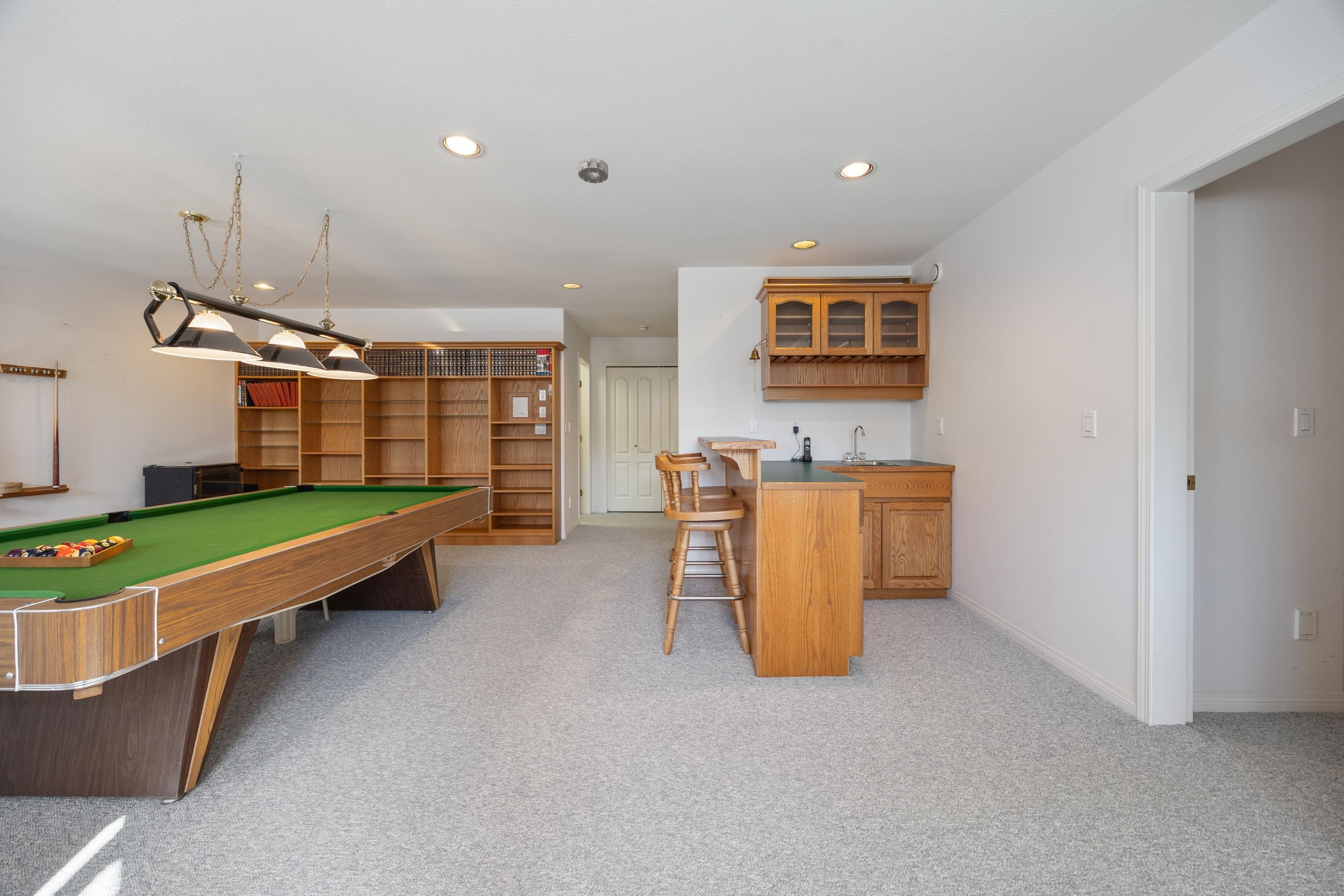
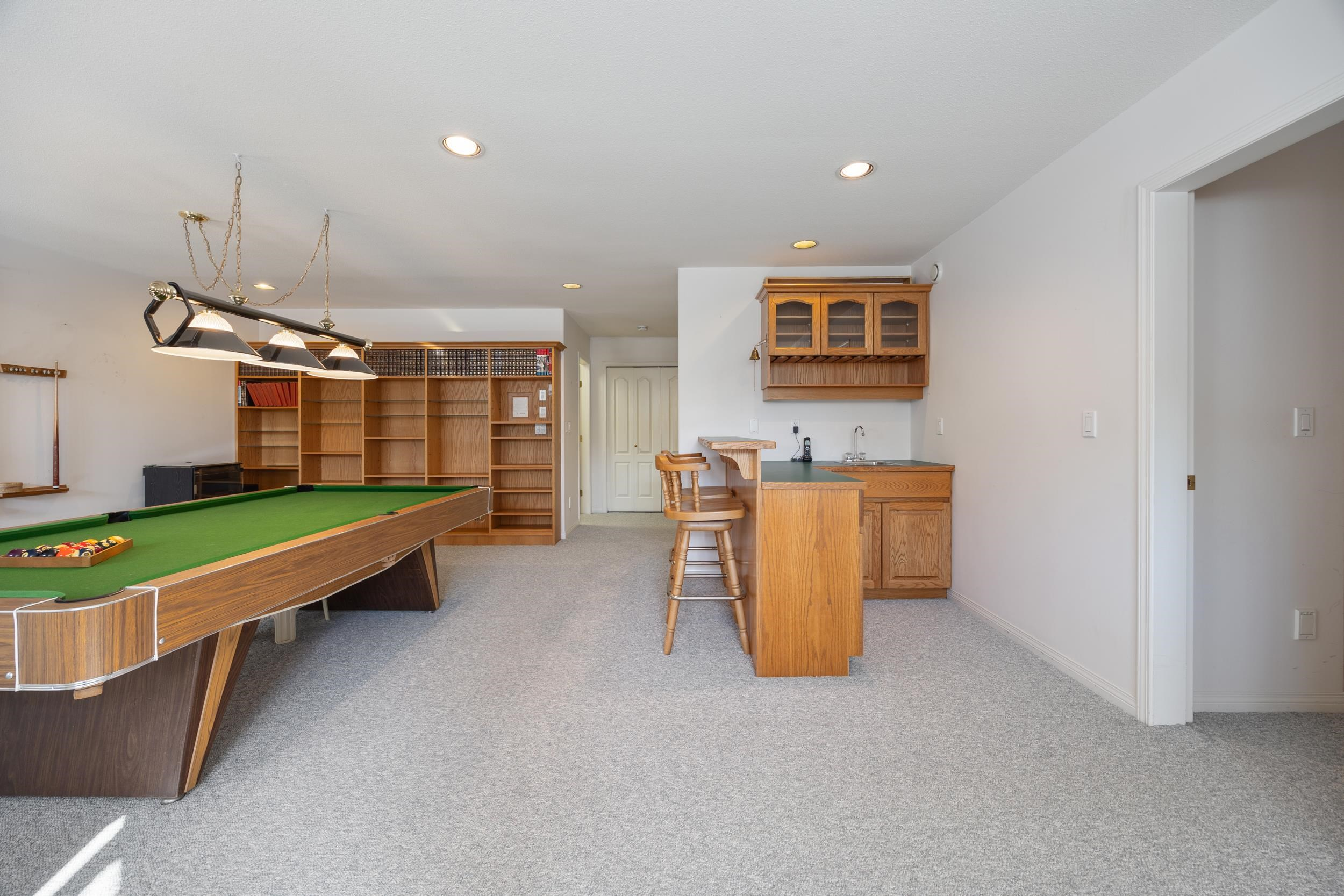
- smoke detector (593, 169)
